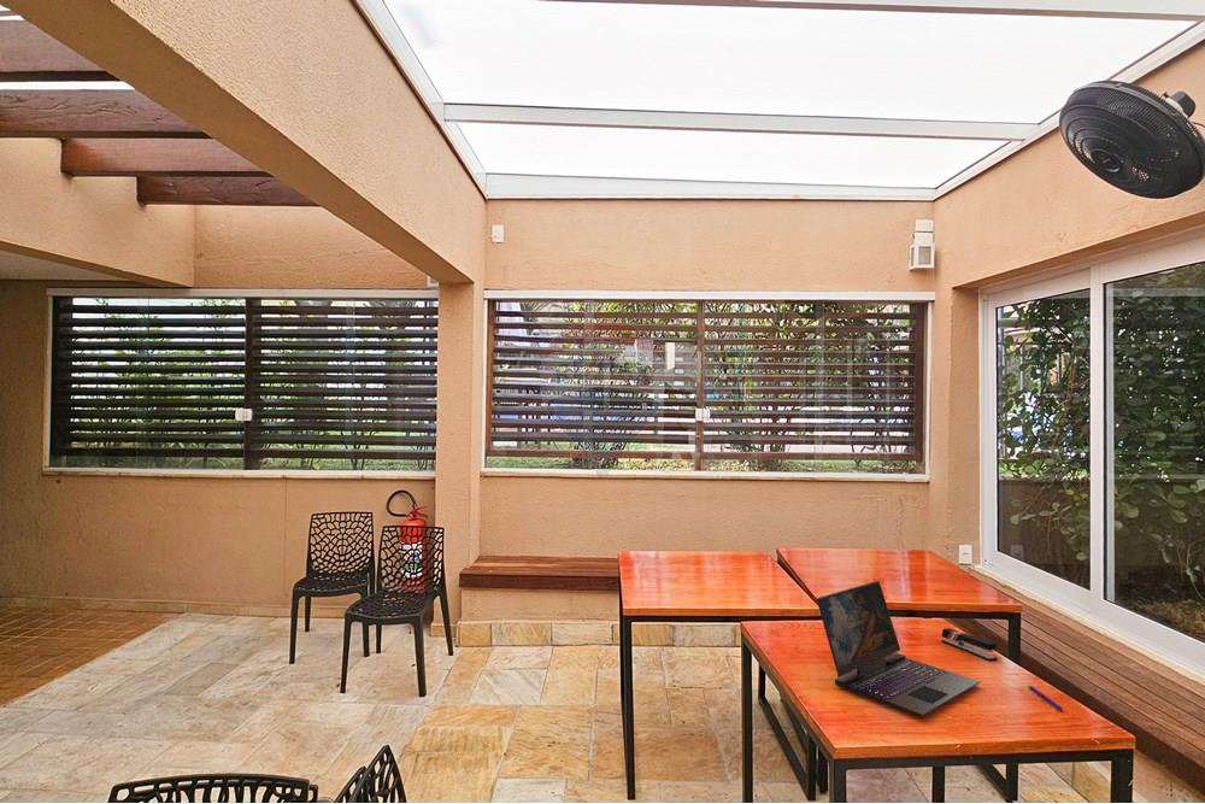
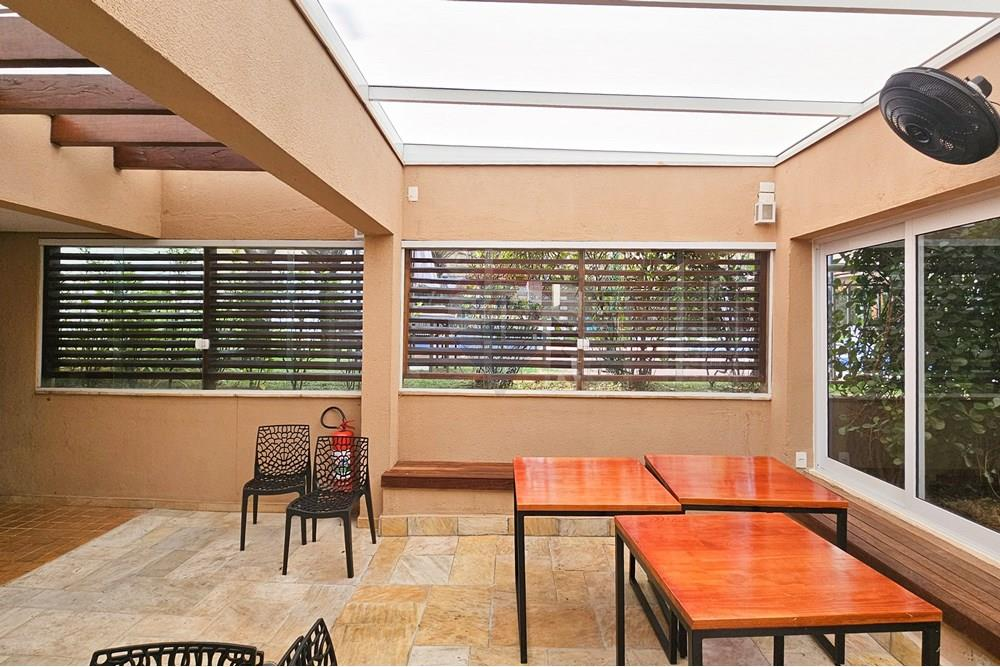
- pen (1044, 696)
- stapler (968, 641)
- laptop (897, 641)
